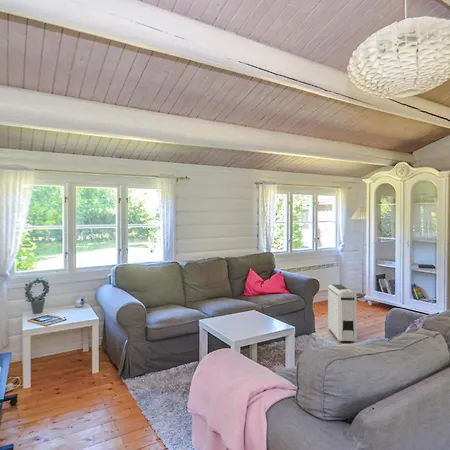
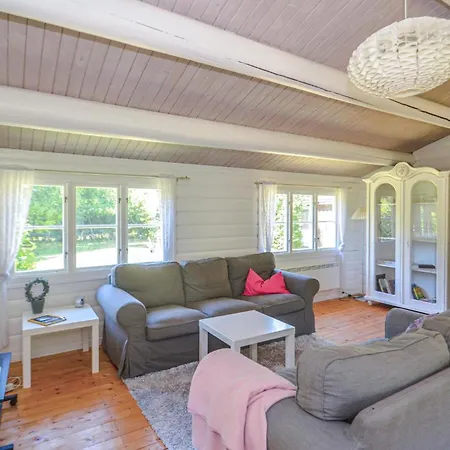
- air purifier (341, 311)
